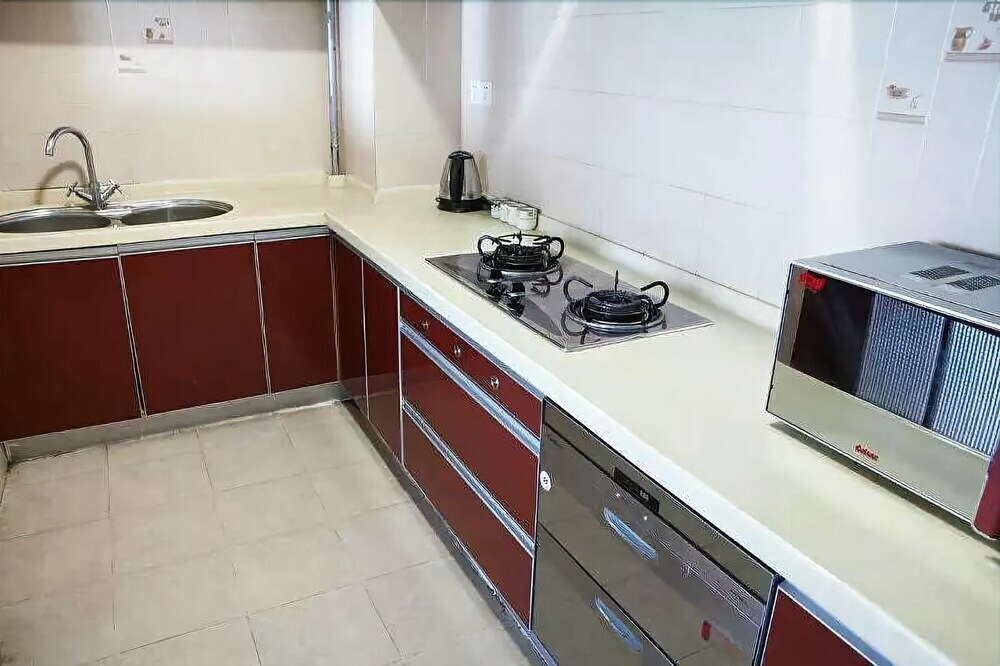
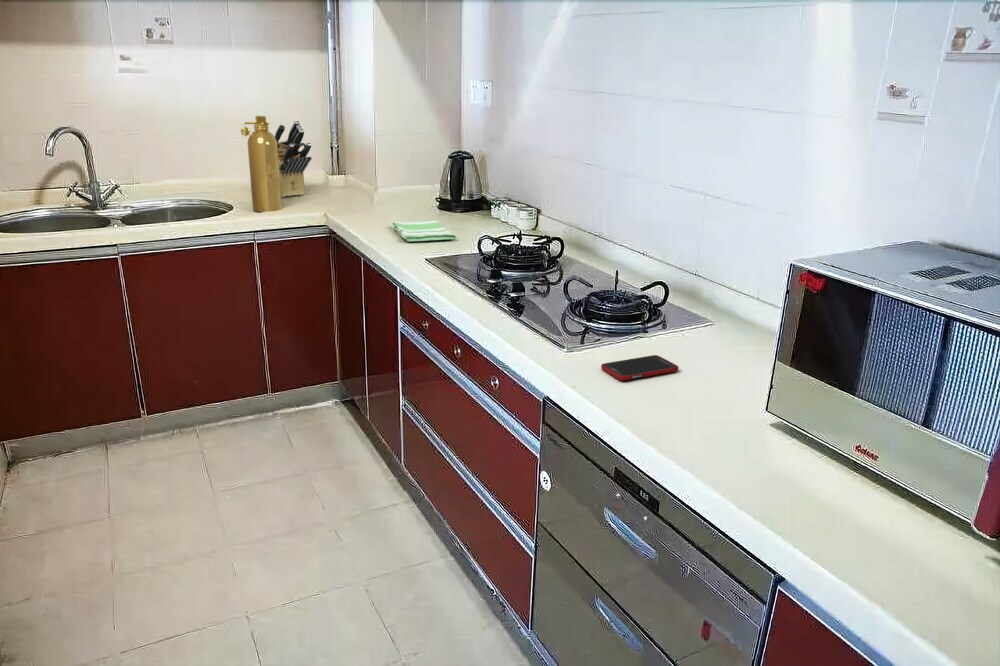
+ spray bottle (260, 163)
+ cell phone (639, 367)
+ knife block (280, 156)
+ dish towel (422, 230)
